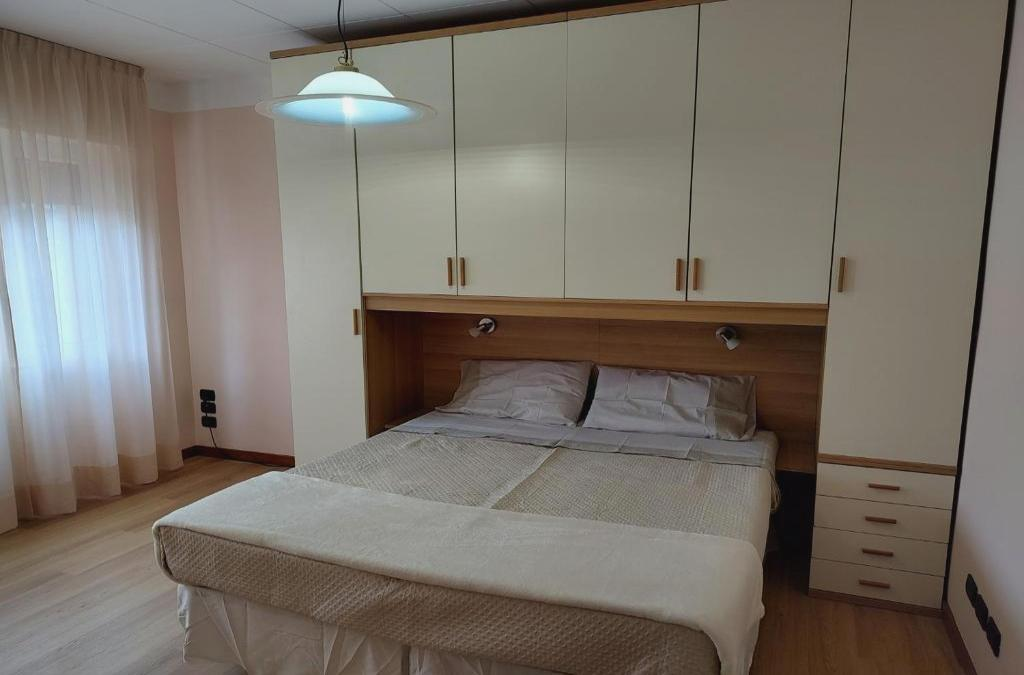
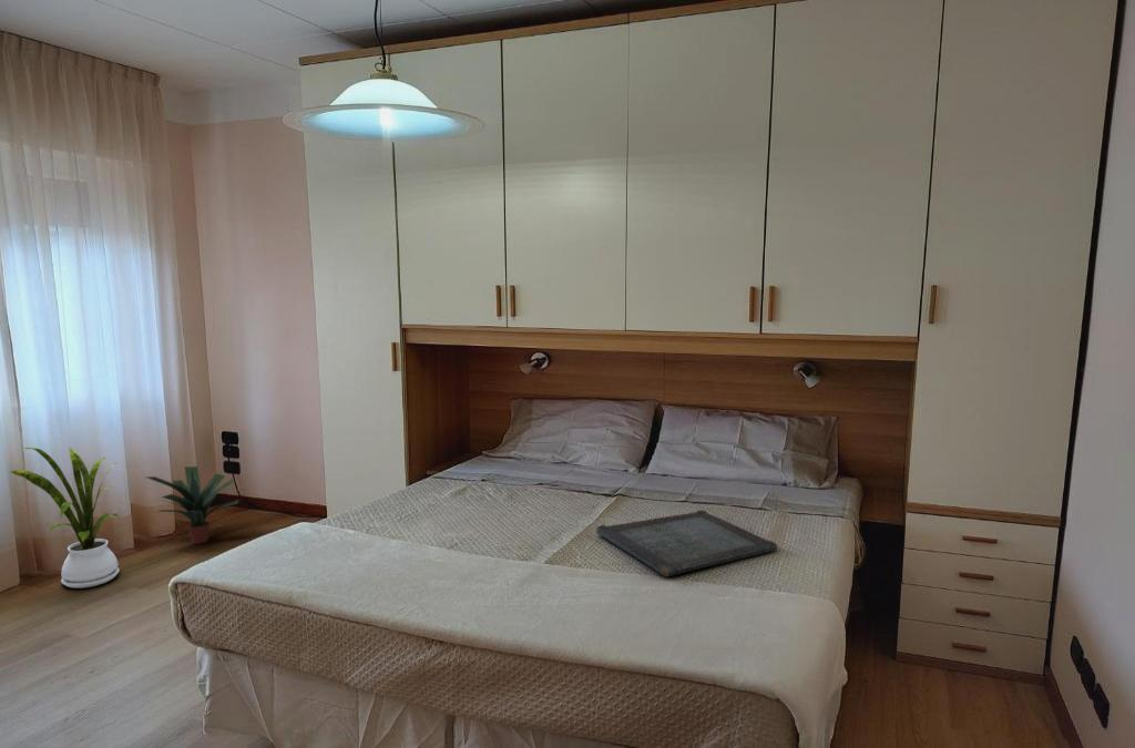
+ serving tray (685, 539)
+ house plant (78, 510)
+ potted plant (191, 504)
